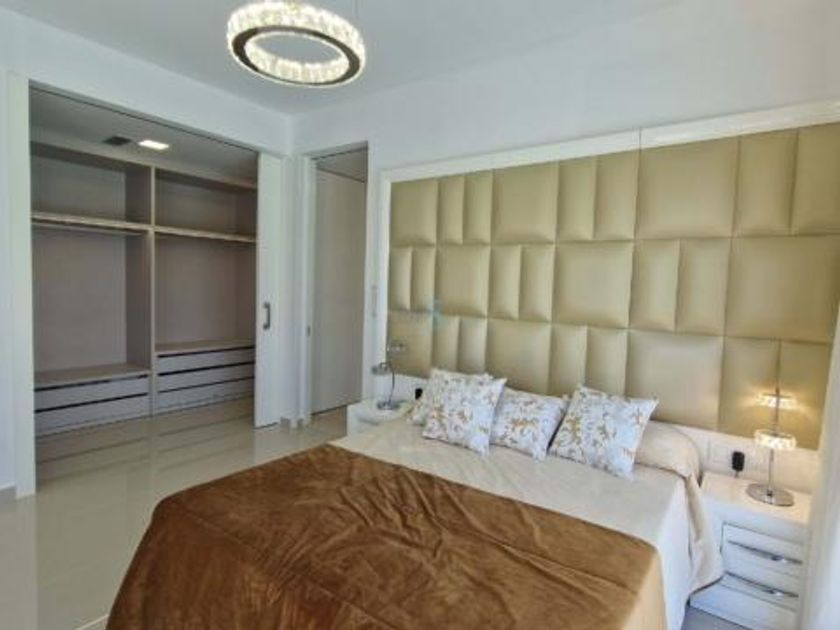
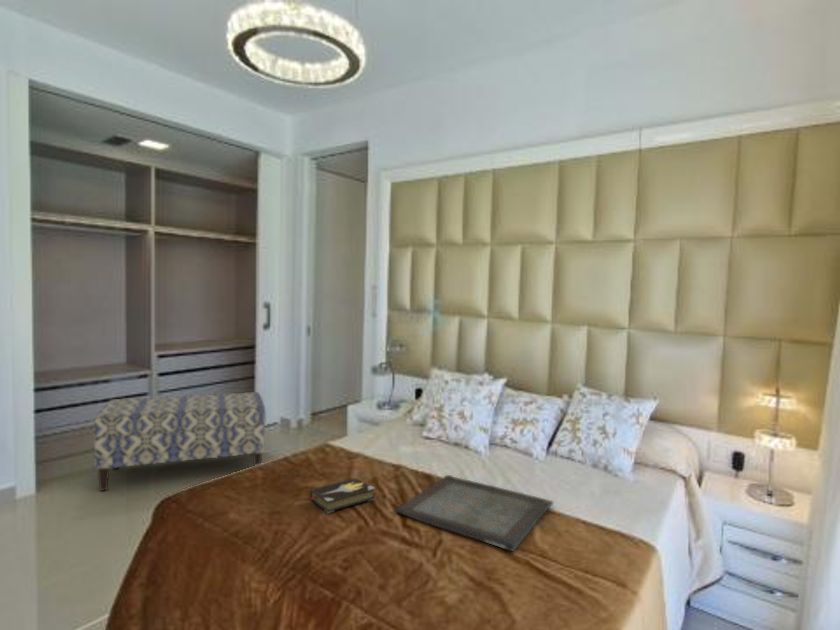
+ hardback book (342, 493)
+ serving tray (476, 506)
+ bench (186, 436)
